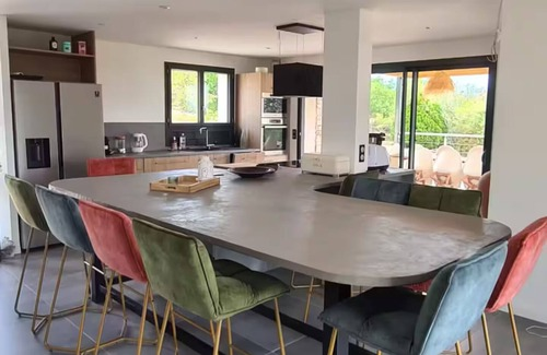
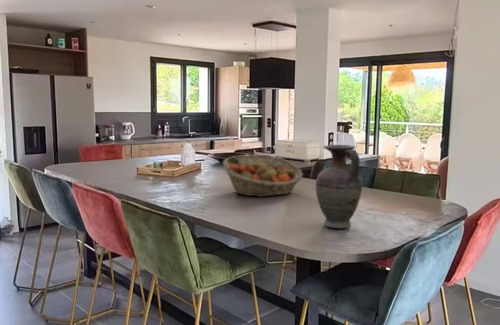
+ vase (338, 186)
+ fruit basket (262, 174)
